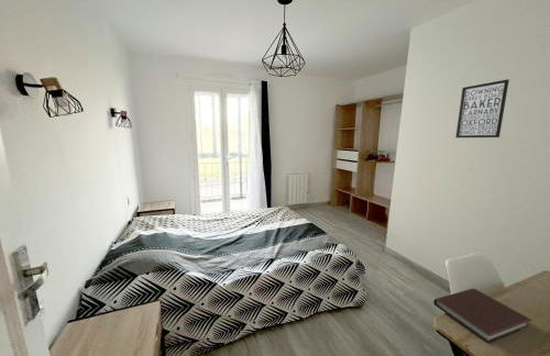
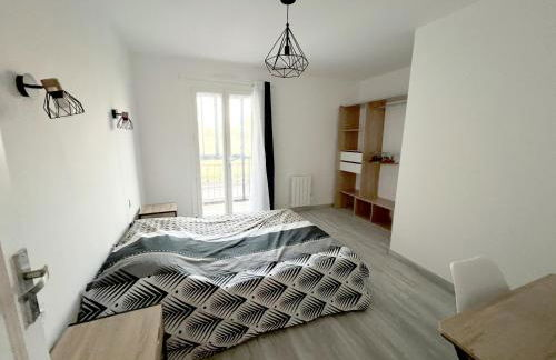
- wall art (480, 111)
- notebook (480, 311)
